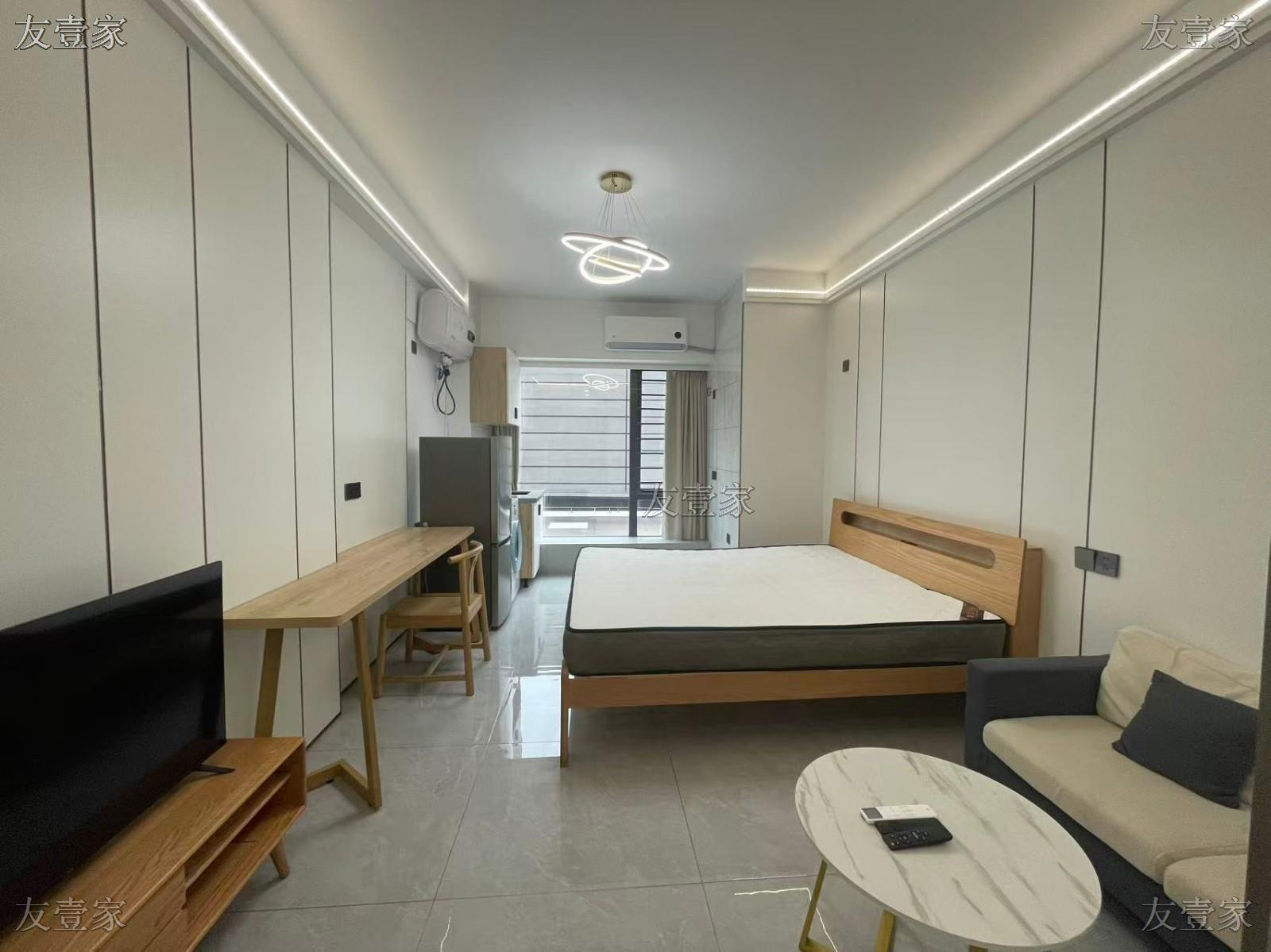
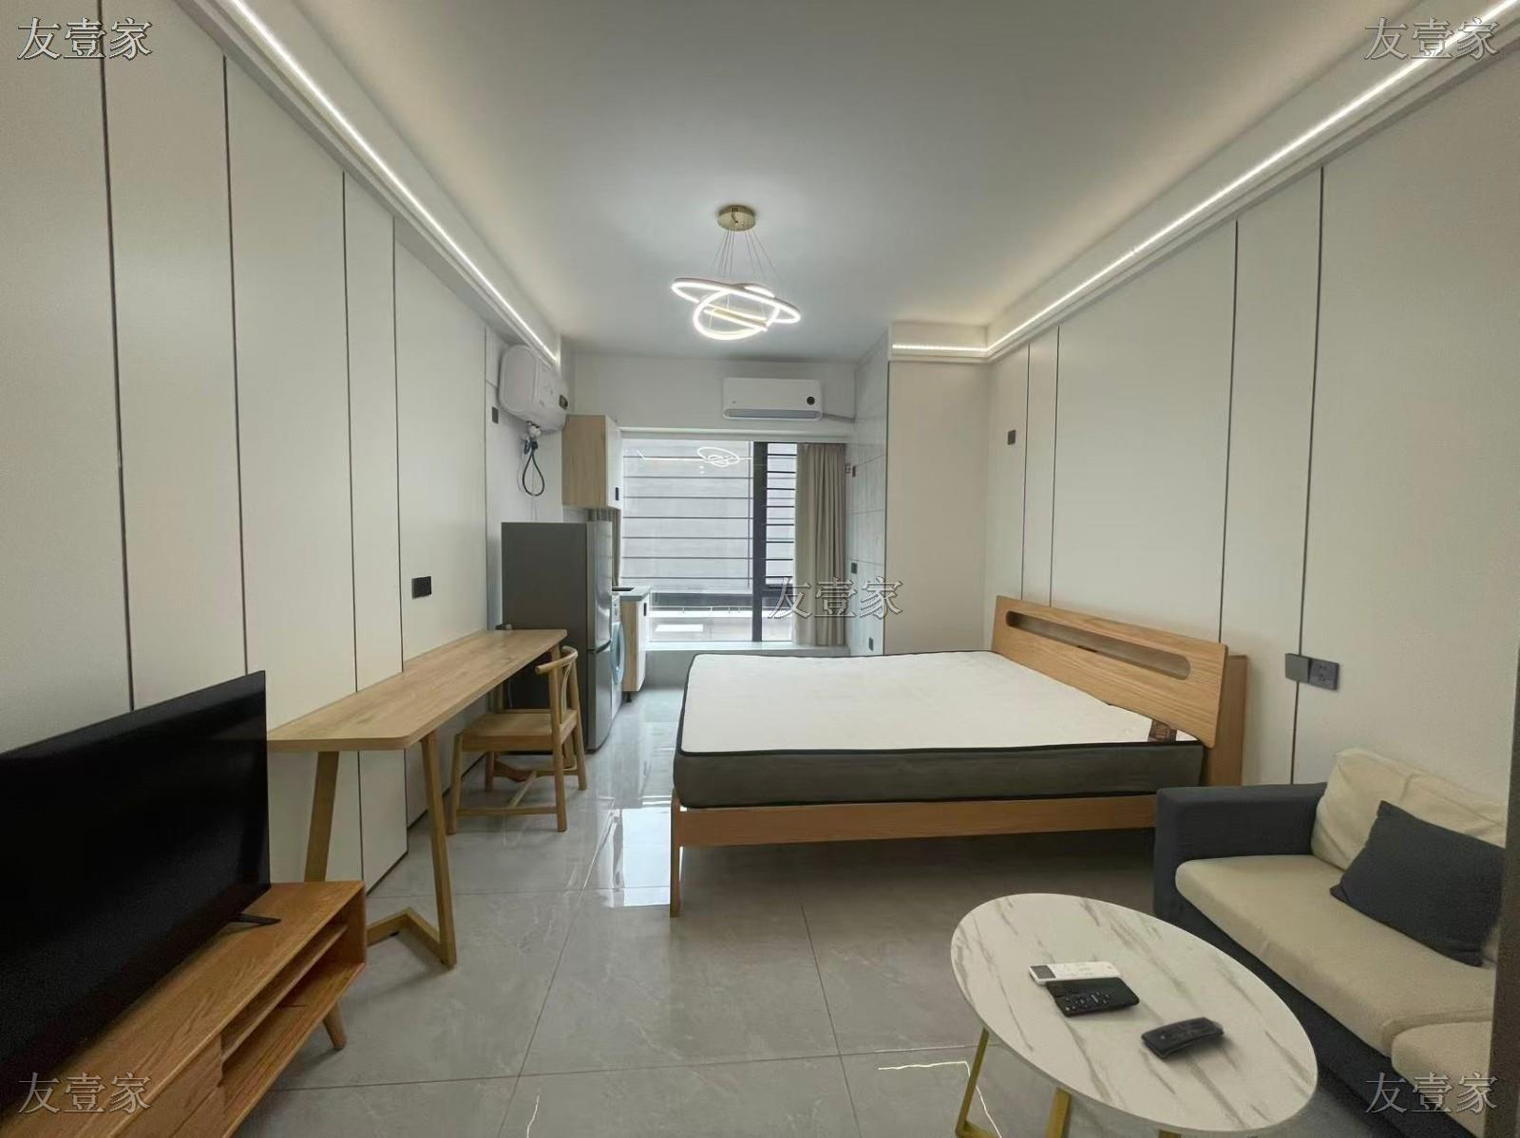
+ remote control (1185, 1034)
